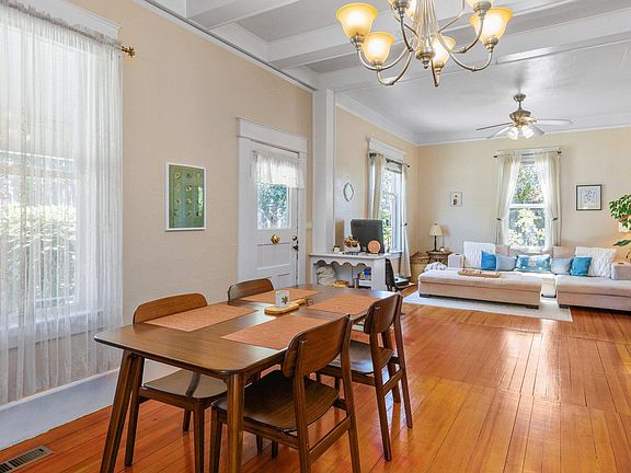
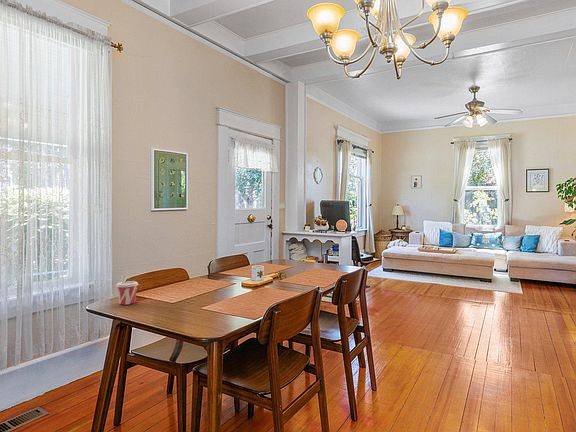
+ cup (127, 292)
